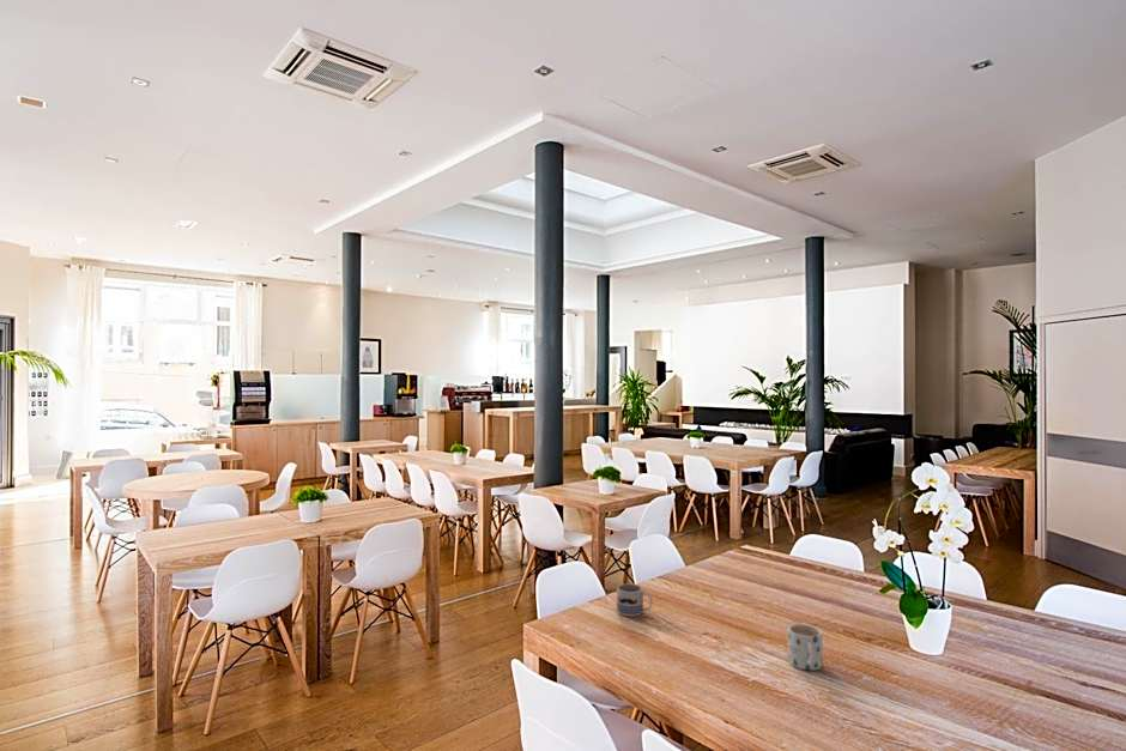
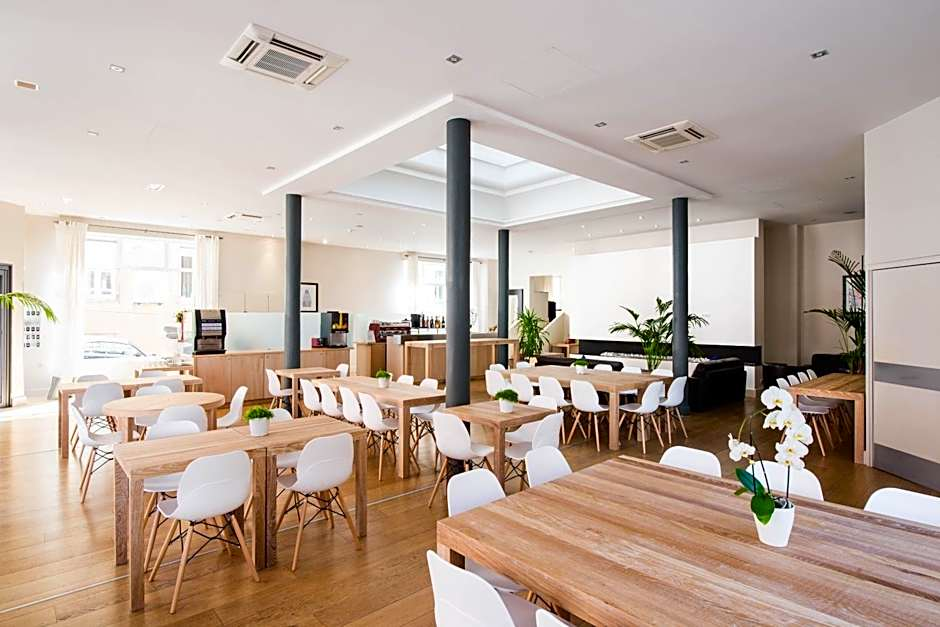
- mug (806, 649)
- mug (634, 600)
